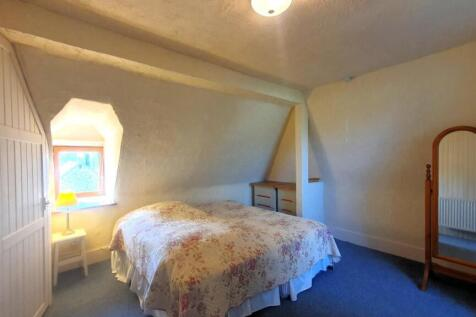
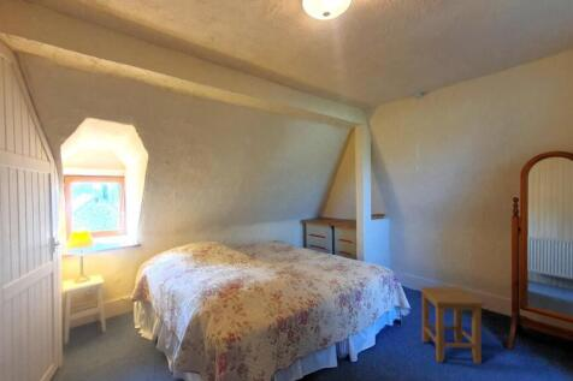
+ stool (449, 326)
